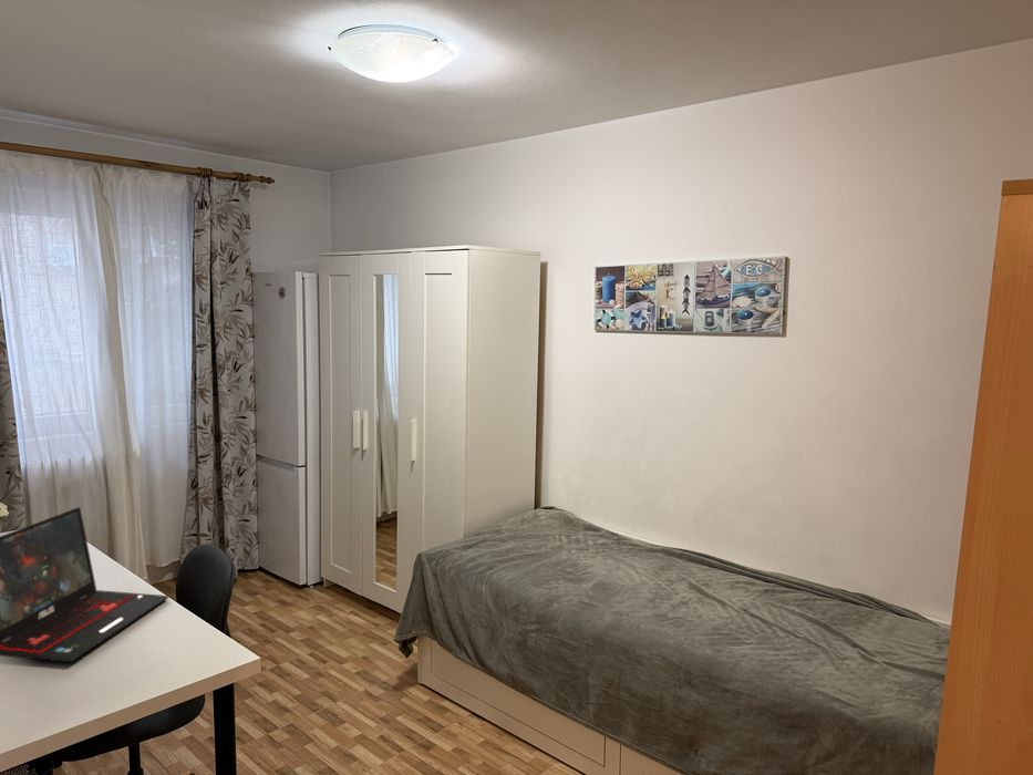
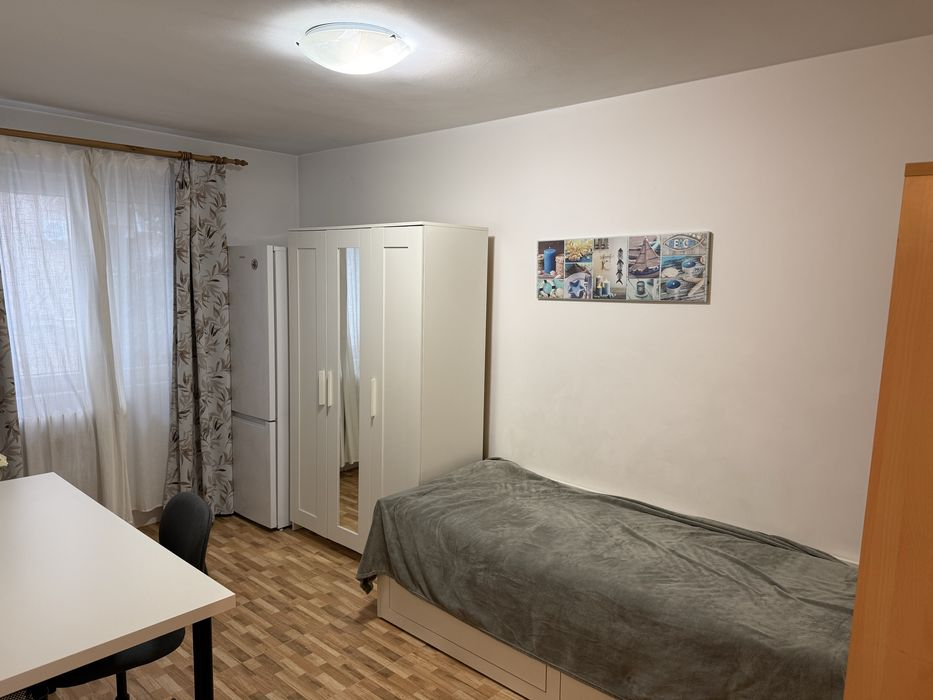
- laptop (75, 578)
